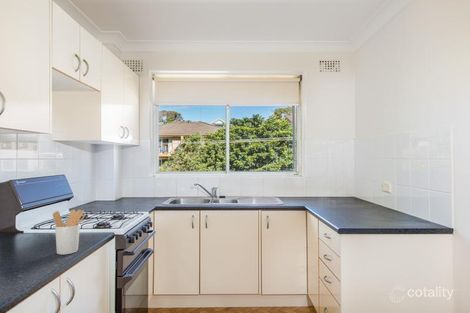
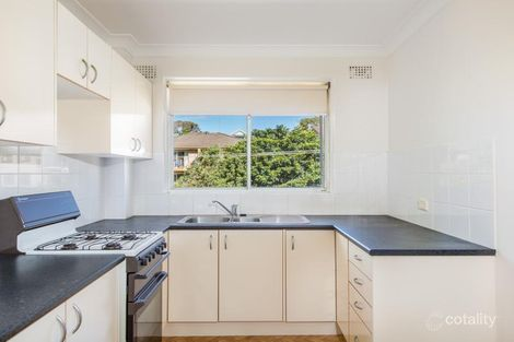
- utensil holder (70, 230)
